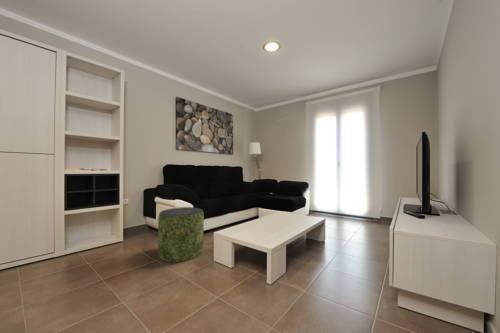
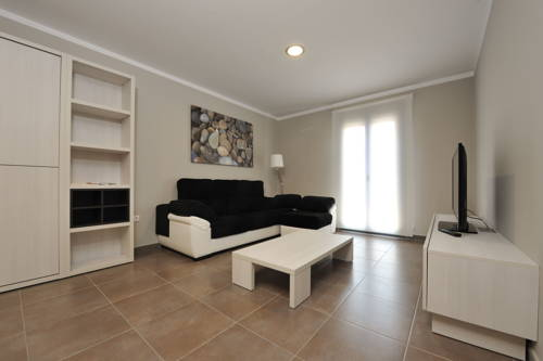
- pouf (181, 232)
